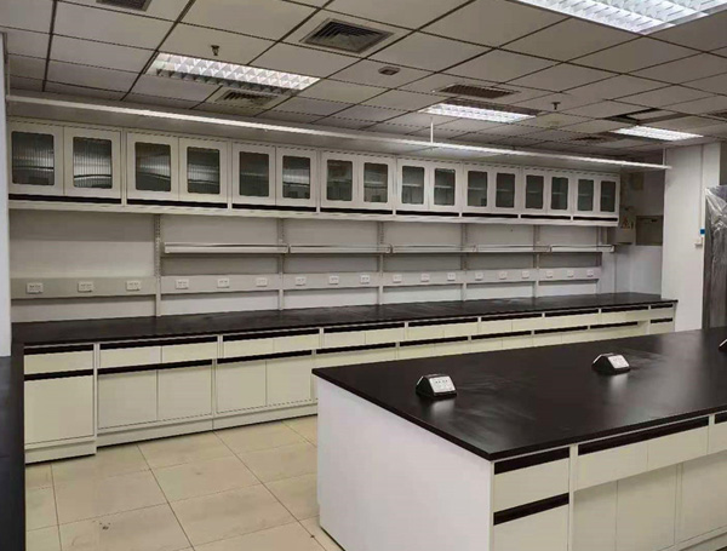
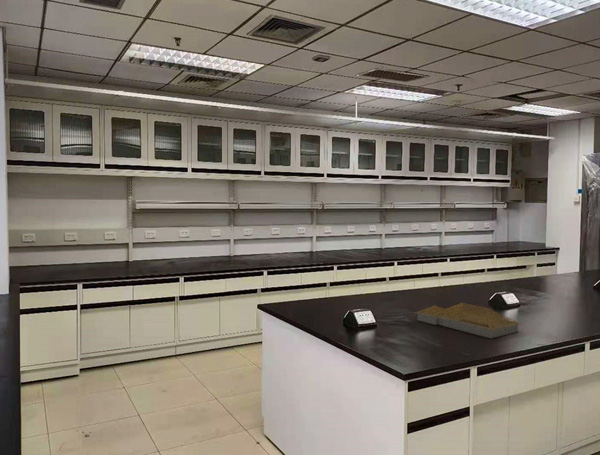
+ architectural model (465, 314)
